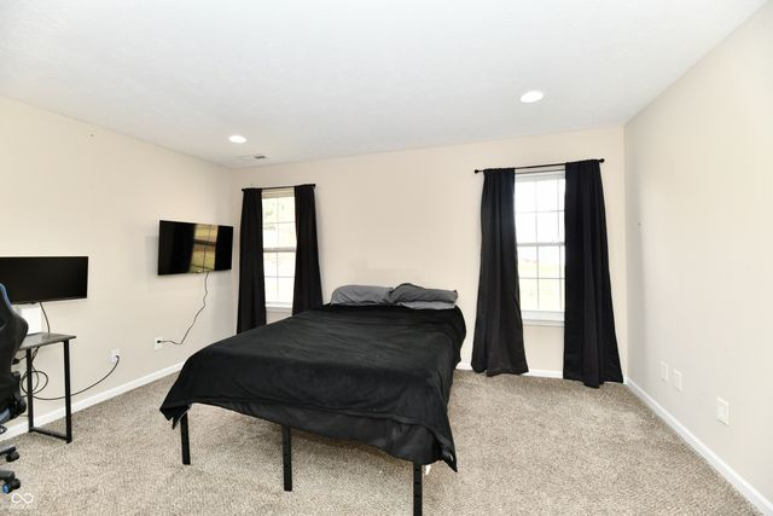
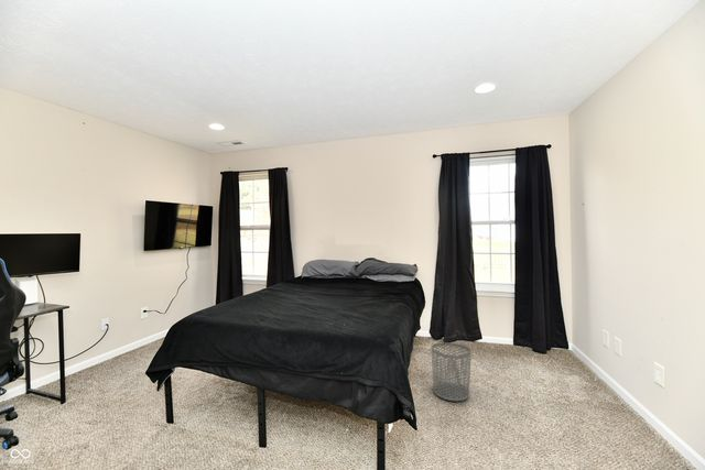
+ waste bin (451, 370)
